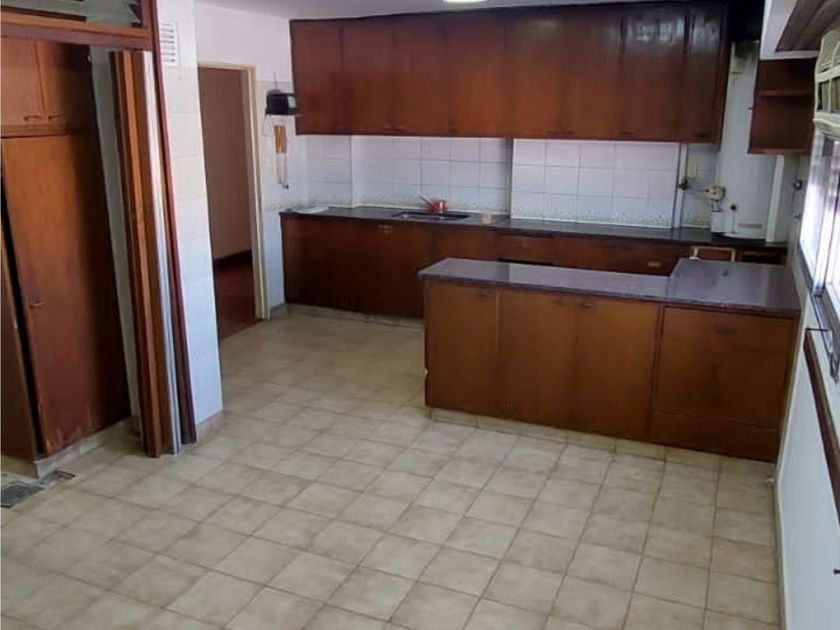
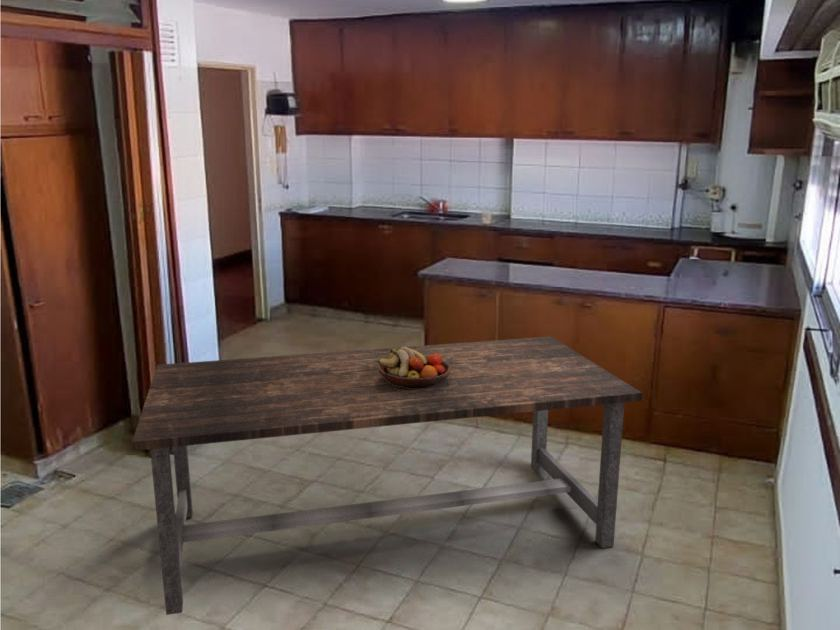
+ fruit bowl (414, 363)
+ dining table (380, 426)
